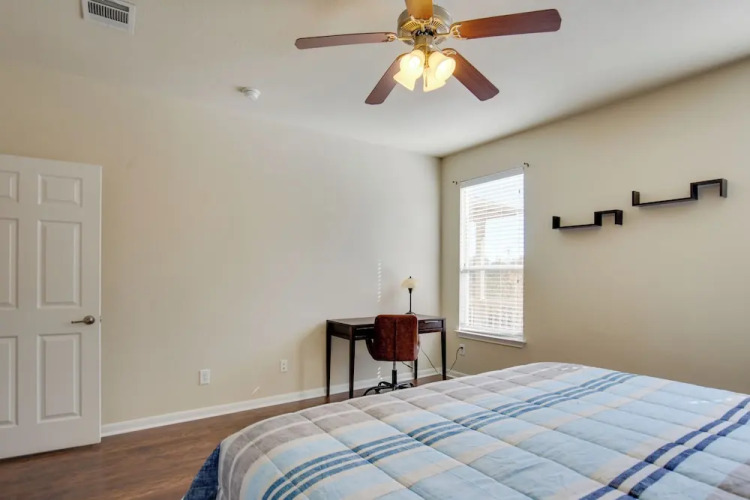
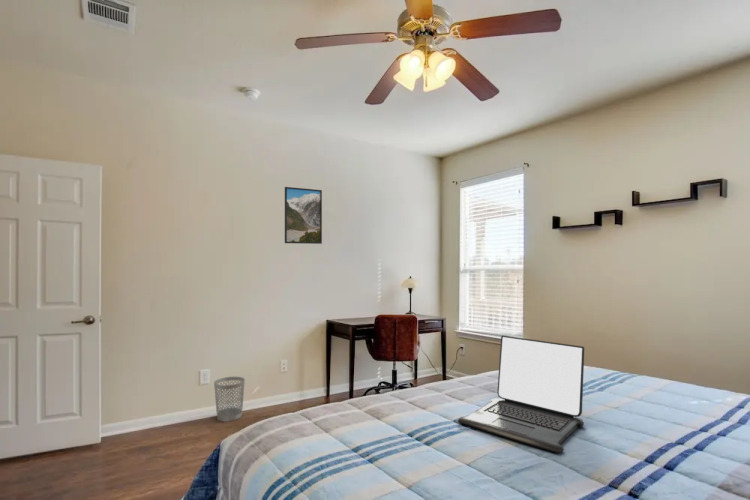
+ laptop (523, 385)
+ wastebasket (229, 399)
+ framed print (303, 216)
